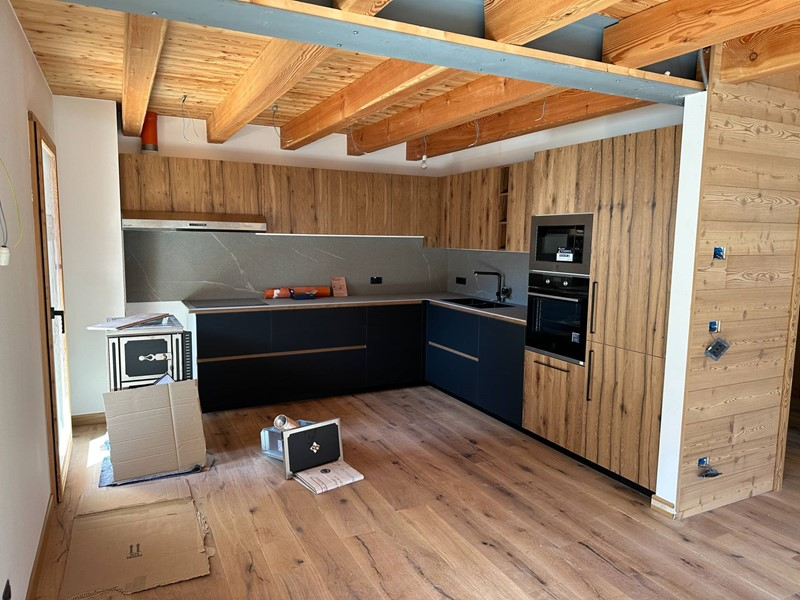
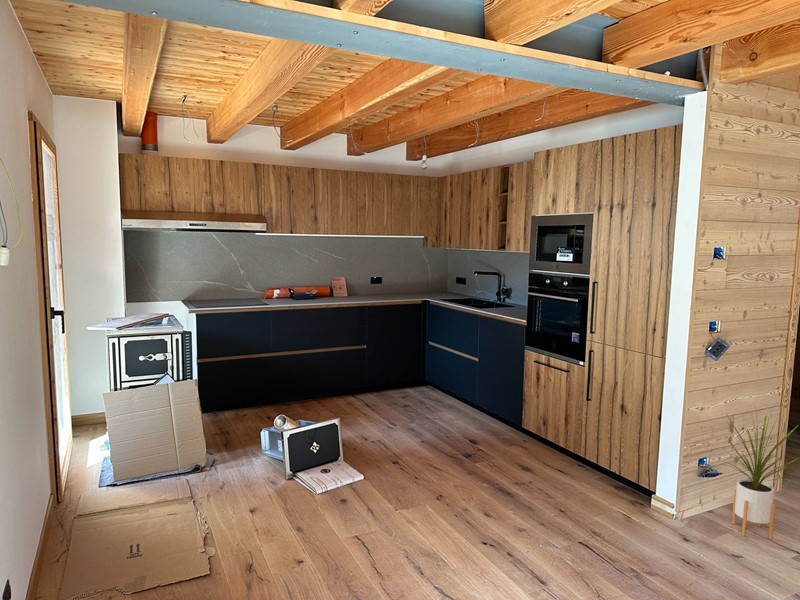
+ house plant (755, 470)
